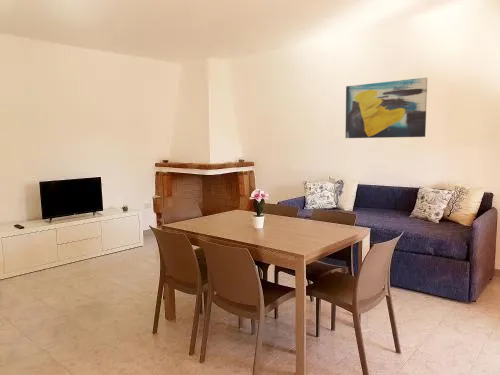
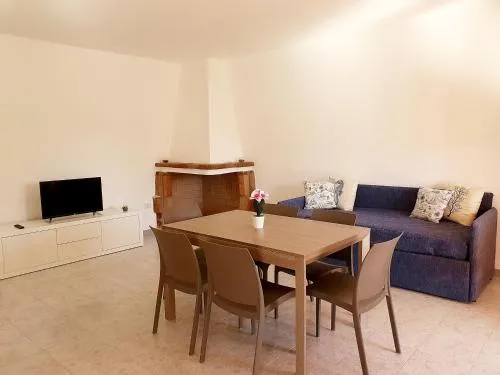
- wall art (383, 110)
